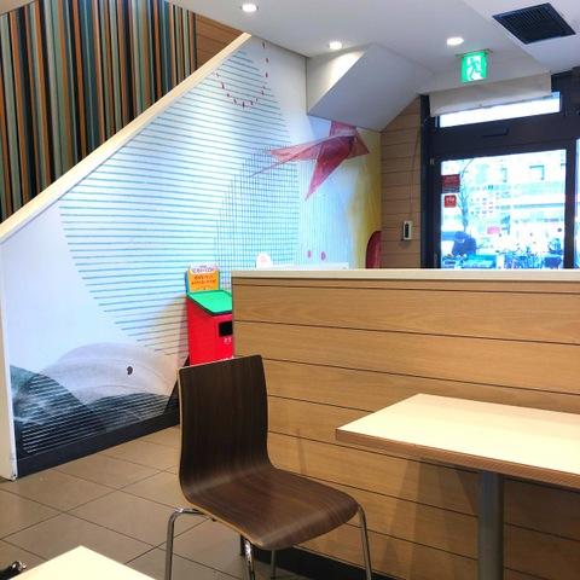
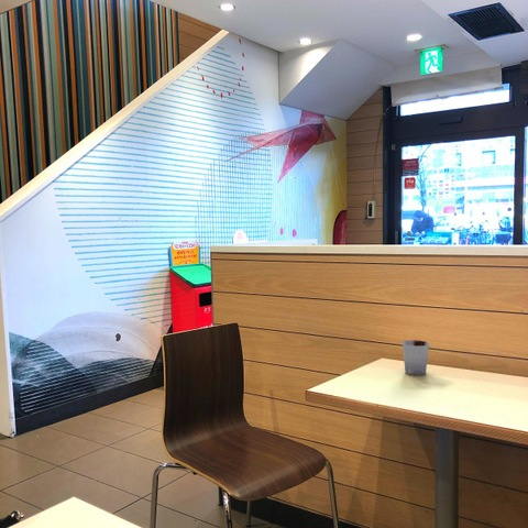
+ cup (414, 356)
